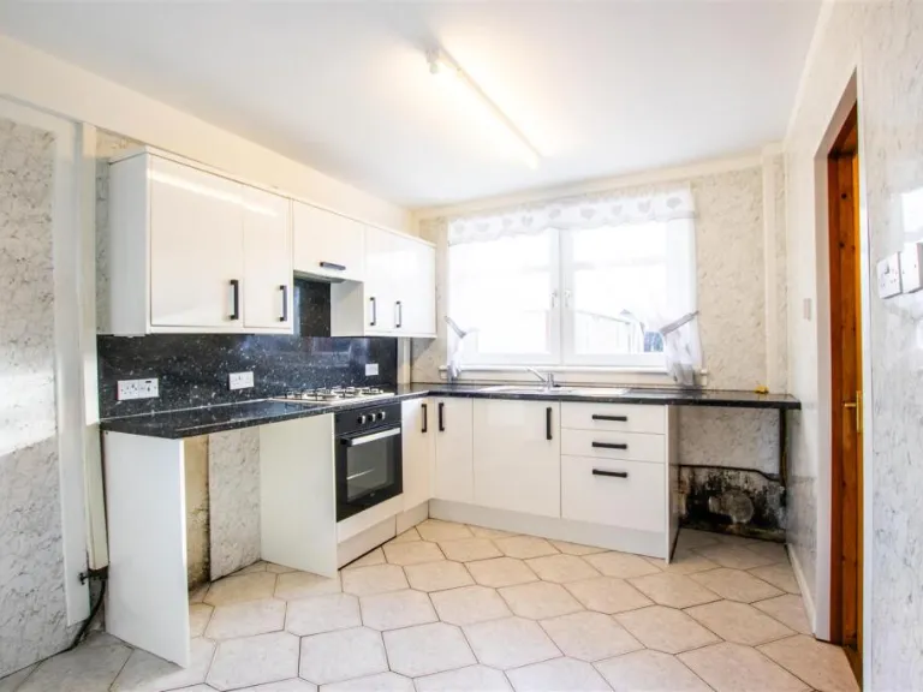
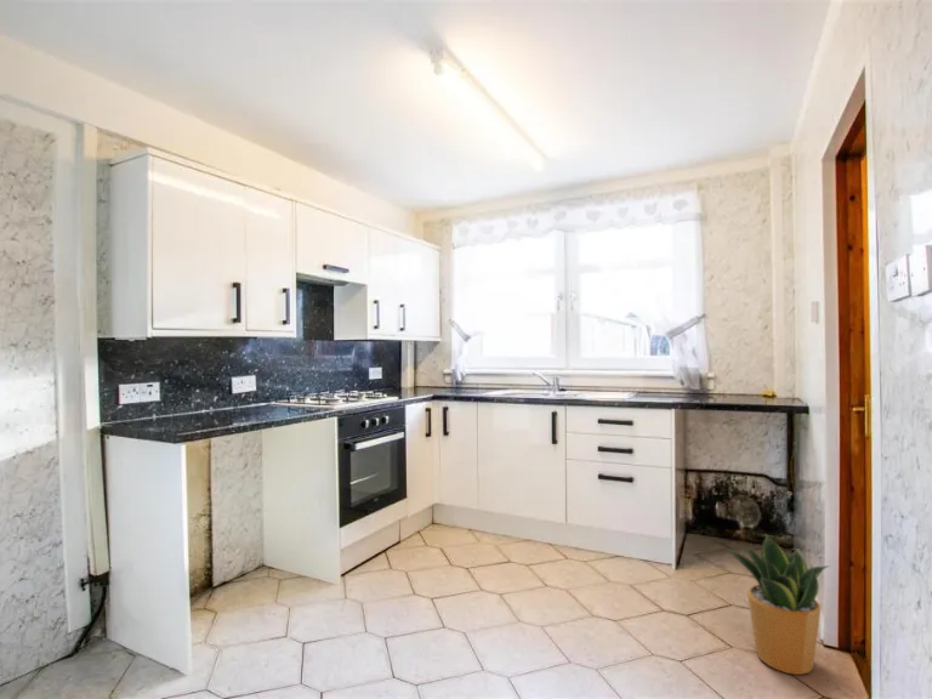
+ potted plant (775, 604)
